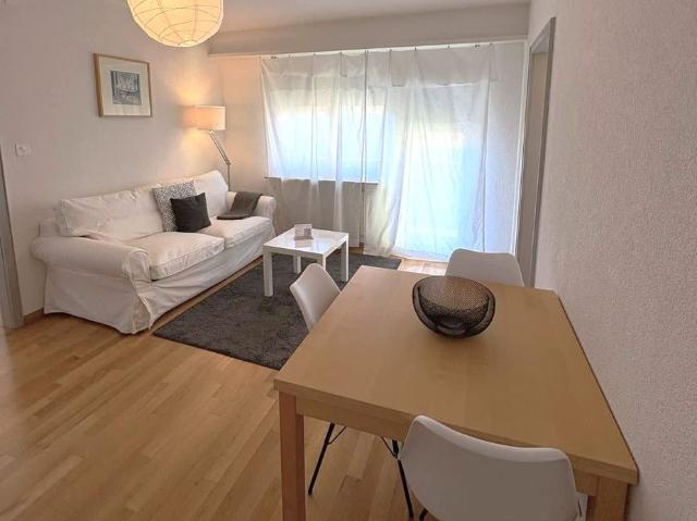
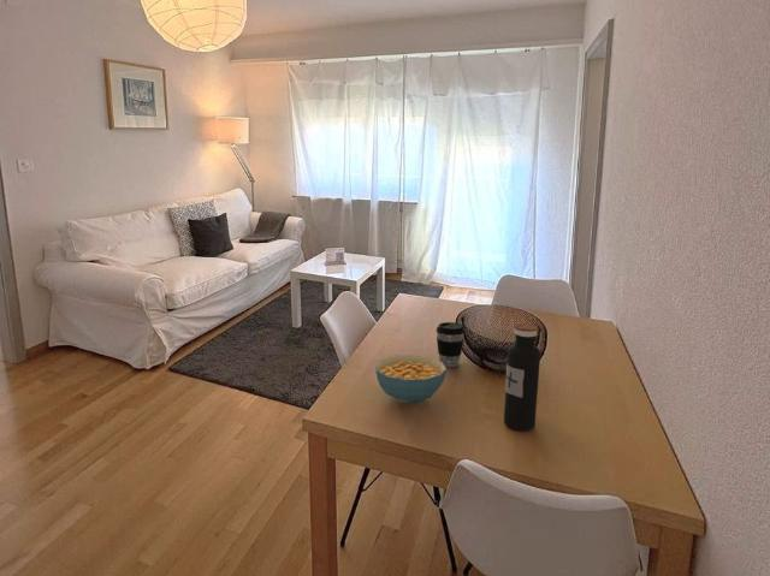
+ cereal bowl (409, 382)
+ water bottle (522, 375)
+ coffee cup (450, 344)
